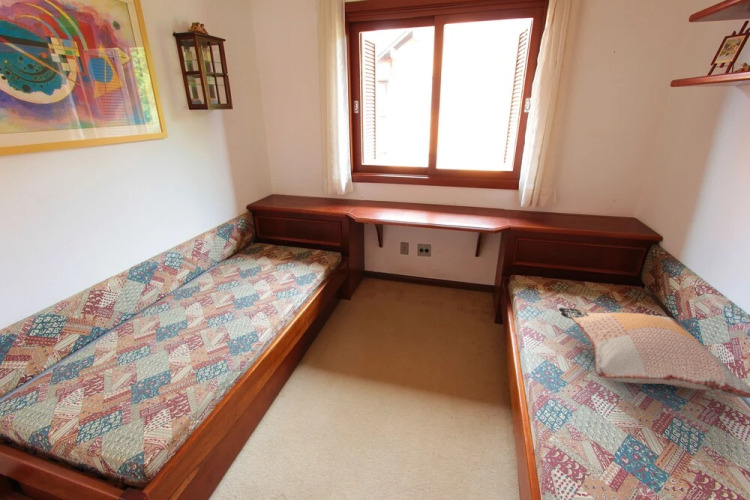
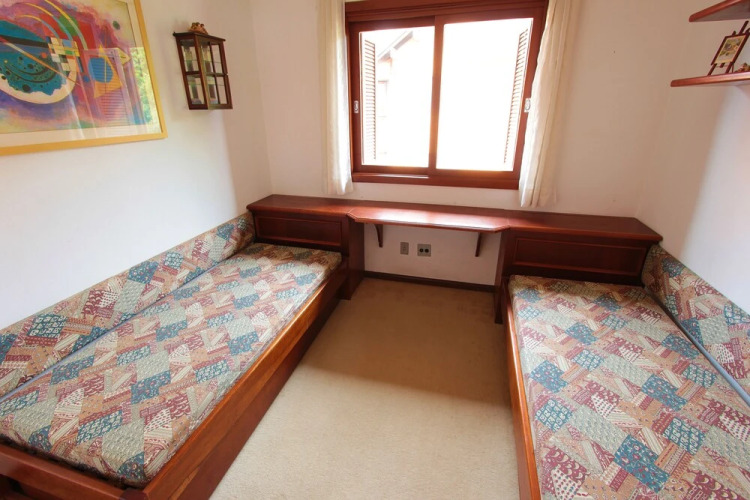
- decorative pillow (639, 343)
